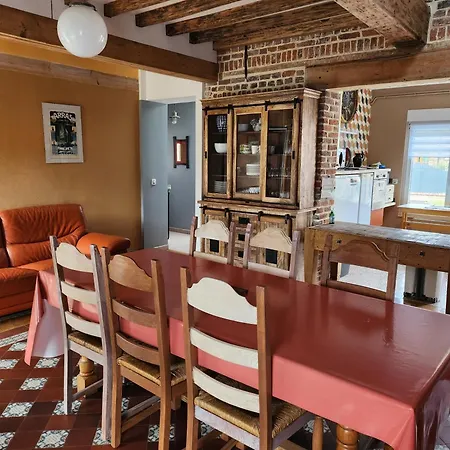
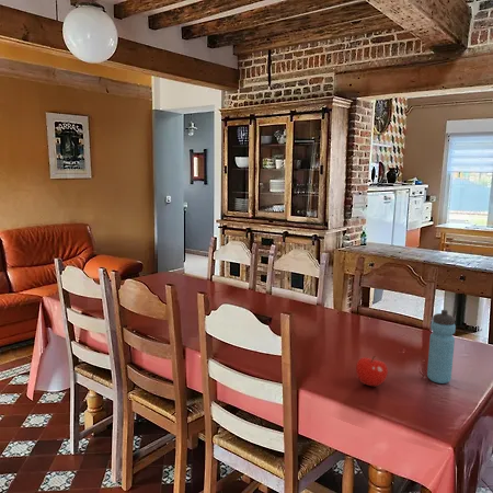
+ fruit (371, 369)
+ water bottle (442, 345)
